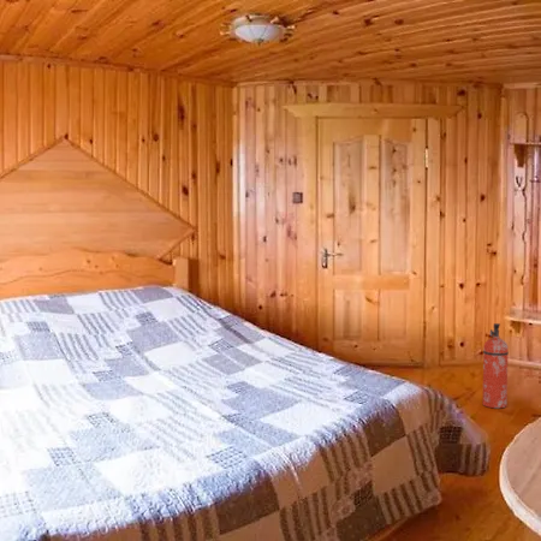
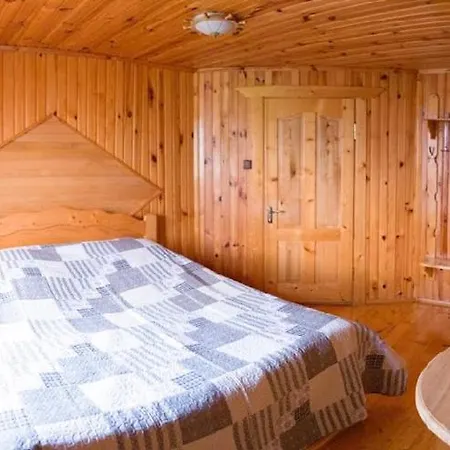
- fire extinguisher (495, 363)
